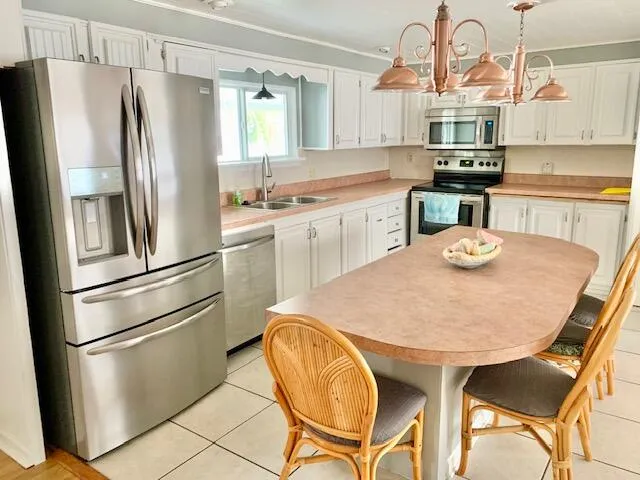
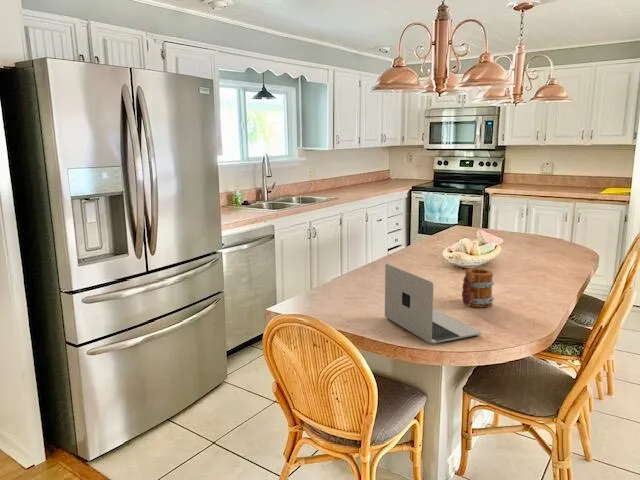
+ mug (475, 286)
+ laptop (431, 297)
